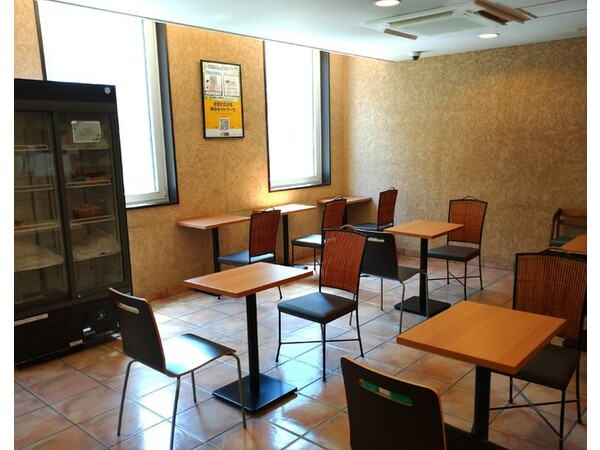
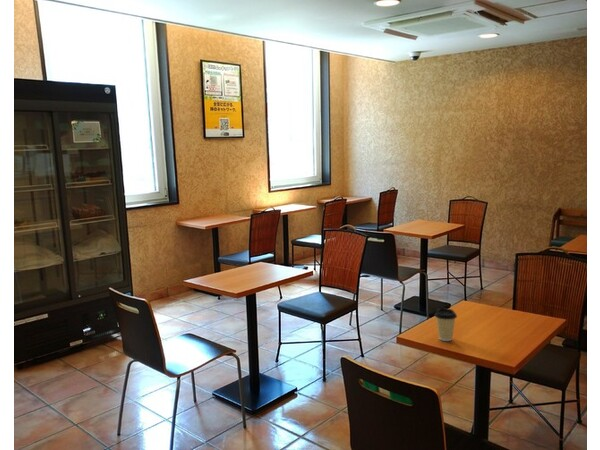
+ coffee cup (445, 325)
